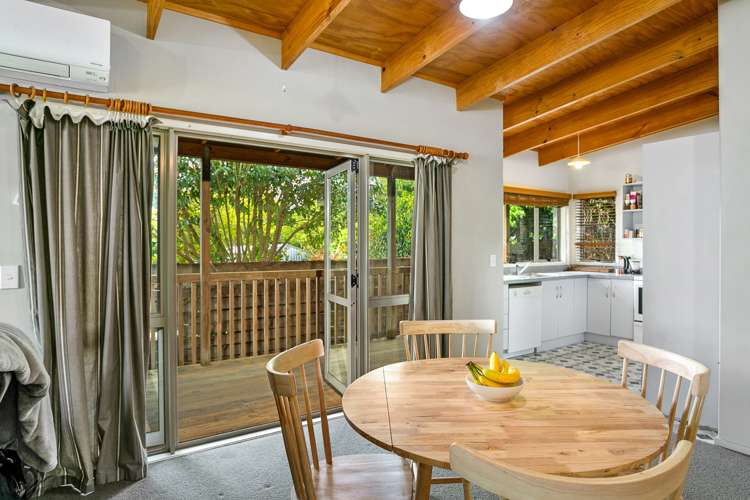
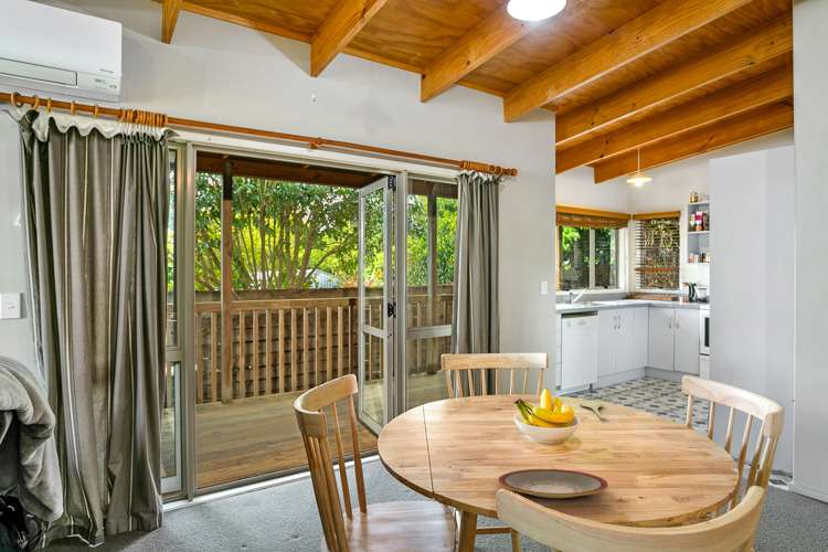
+ spoon (595, 410)
+ plate (552, 486)
